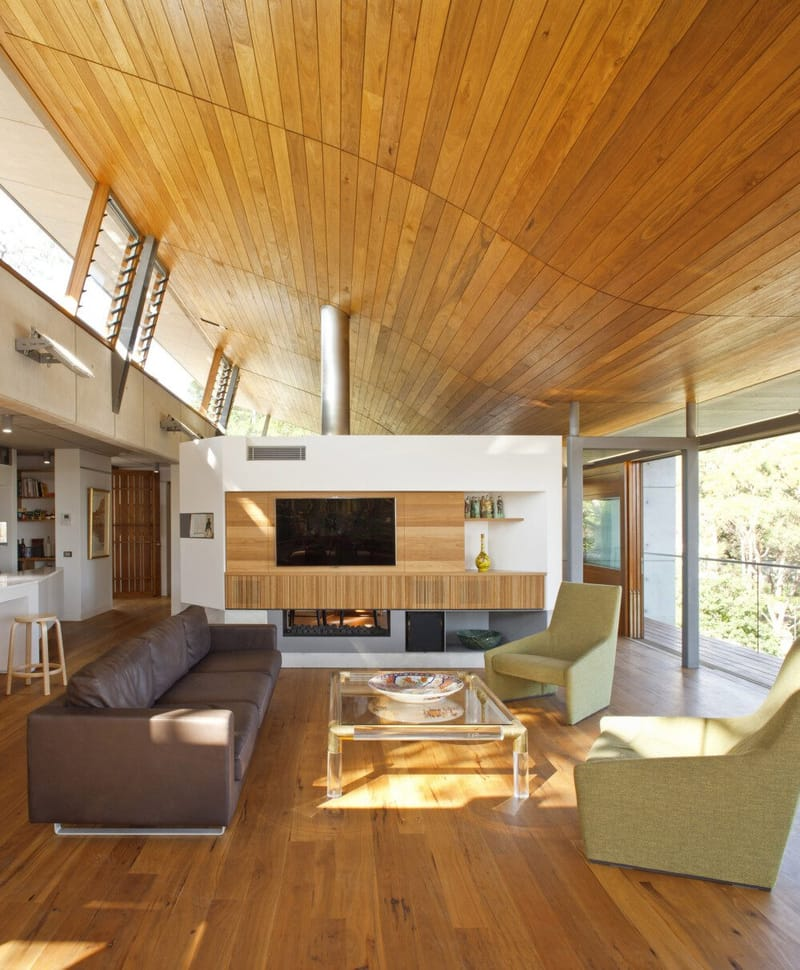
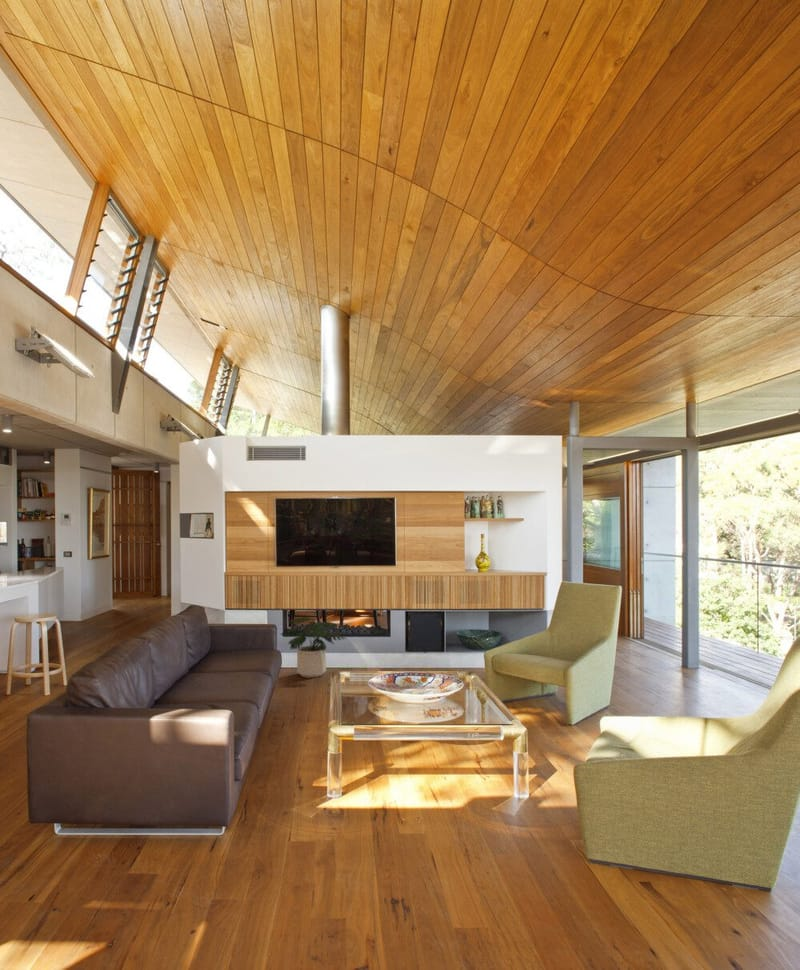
+ potted plant (312, 647)
